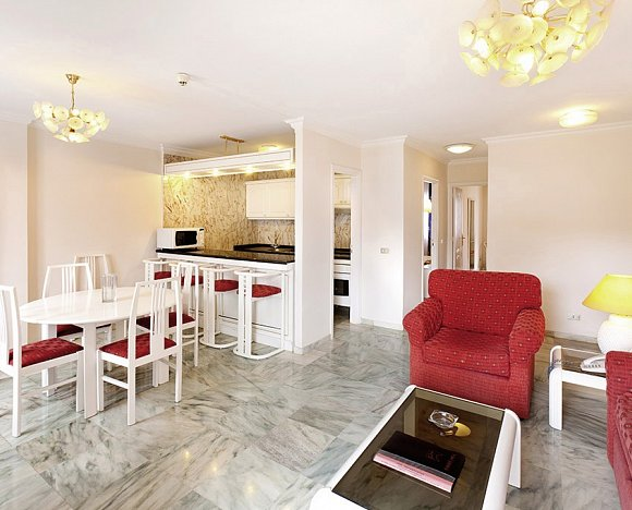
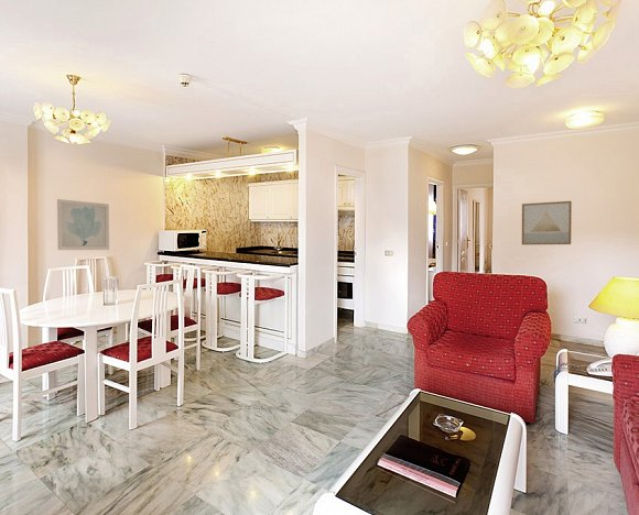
+ wall art (545, 223)
+ wall art (84, 226)
